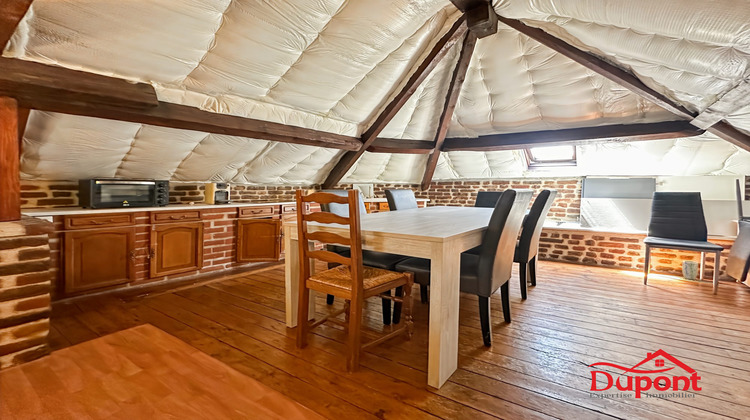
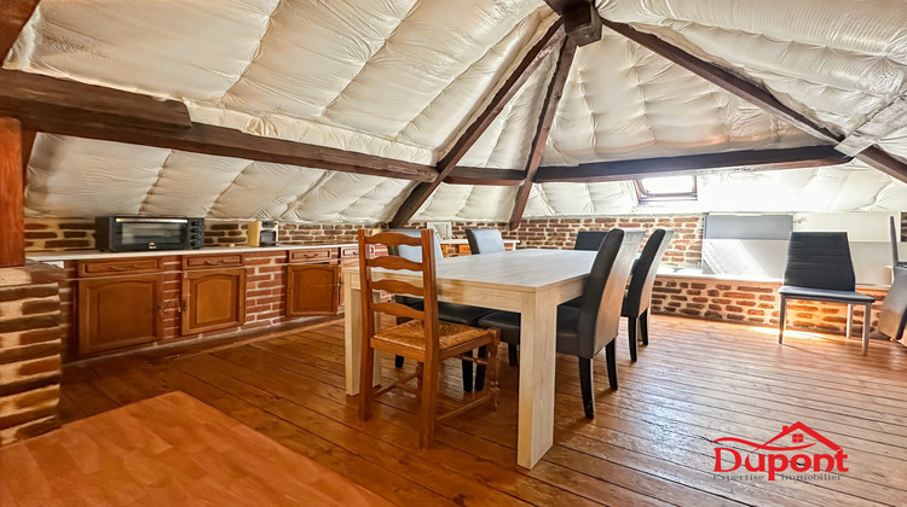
- plant pot (689, 270)
